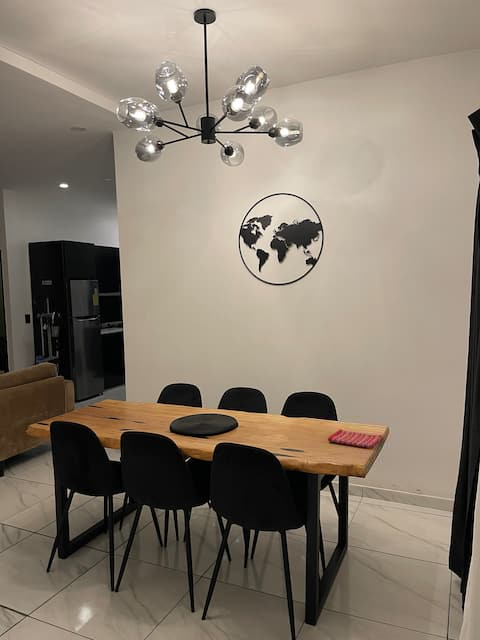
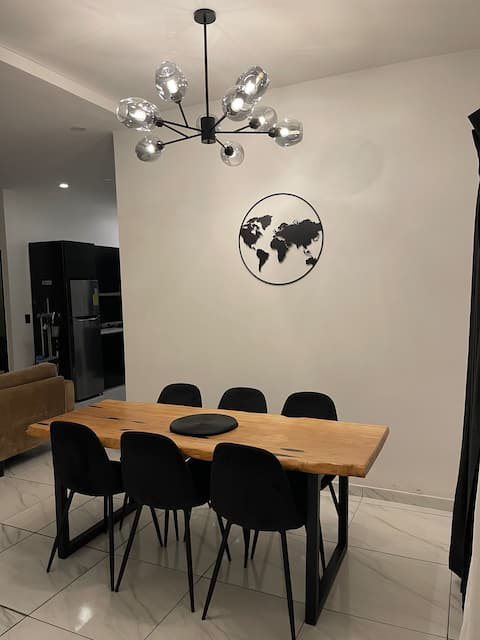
- dish towel (355, 438)
